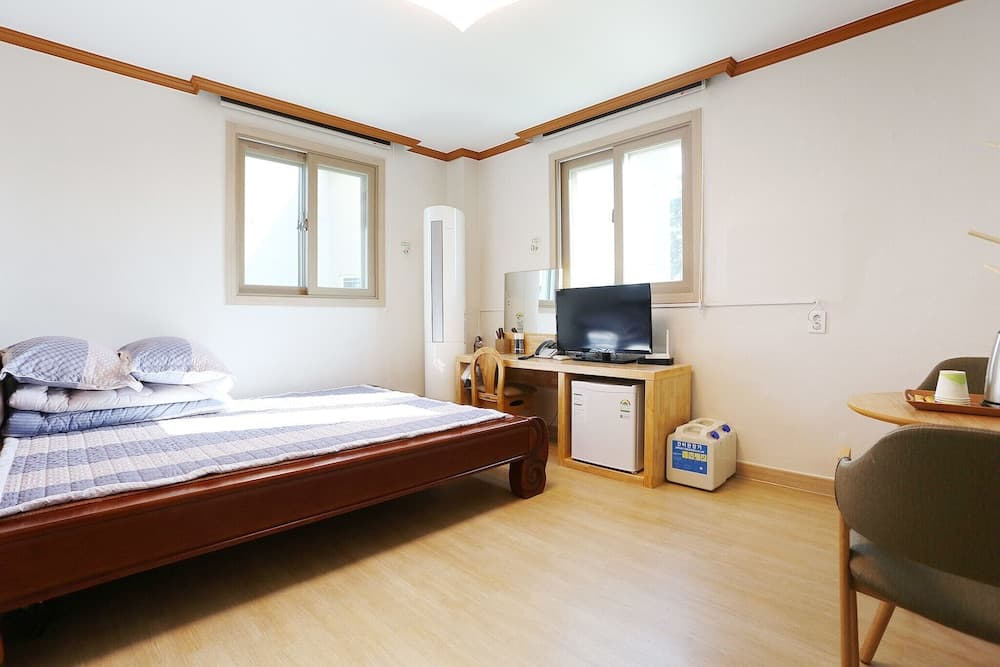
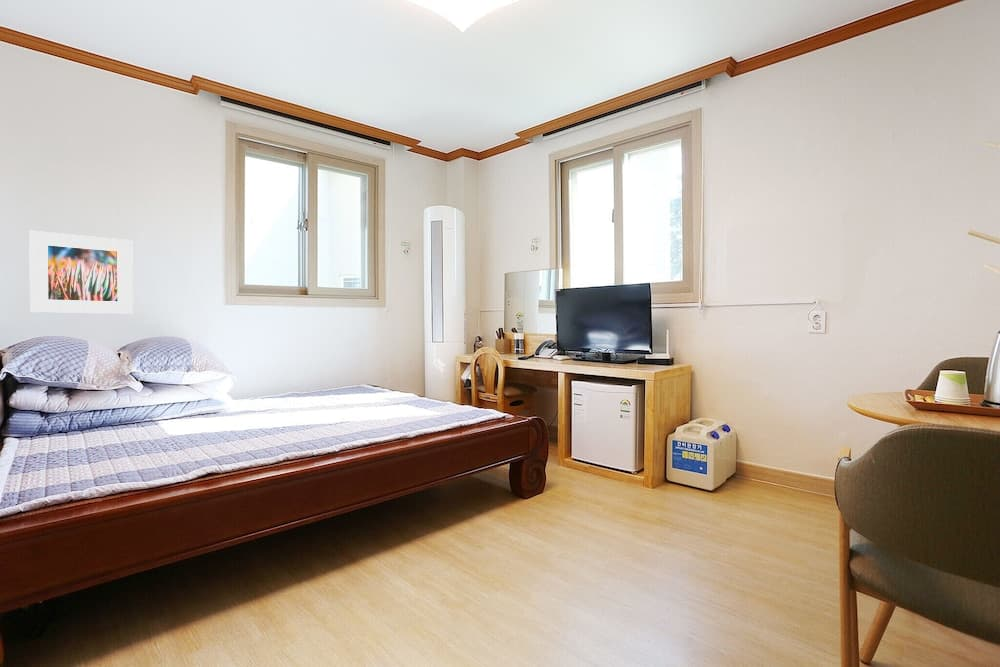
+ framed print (83, 274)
